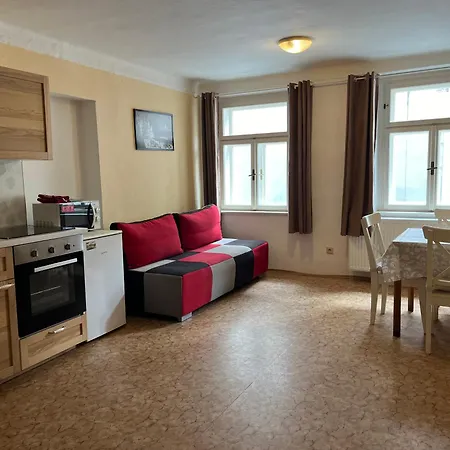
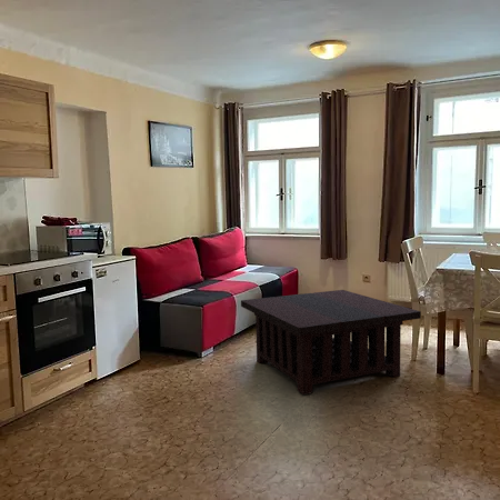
+ coffee table (324, 337)
